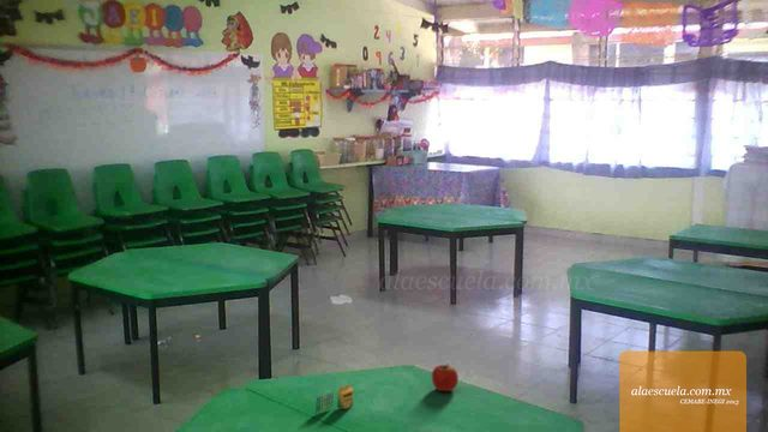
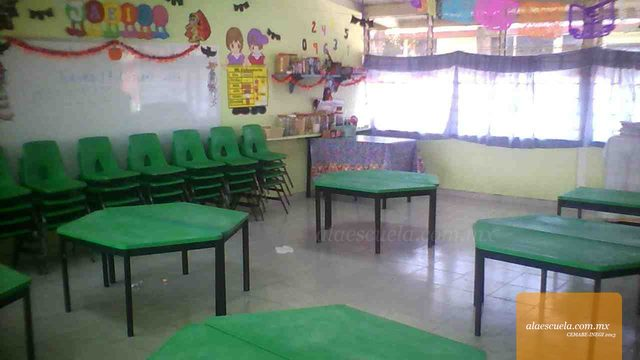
- crayon (332, 397)
- apple (444, 376)
